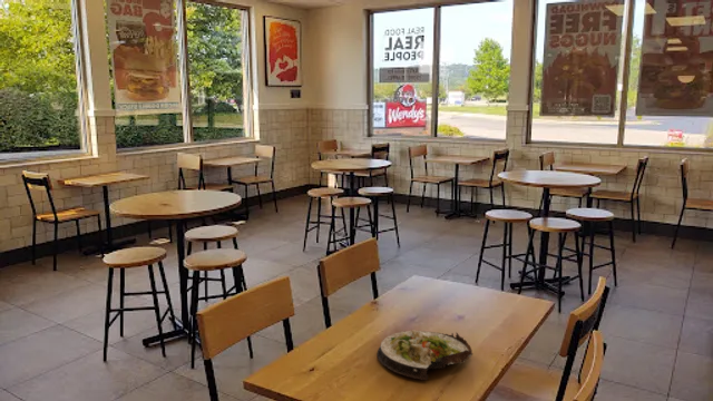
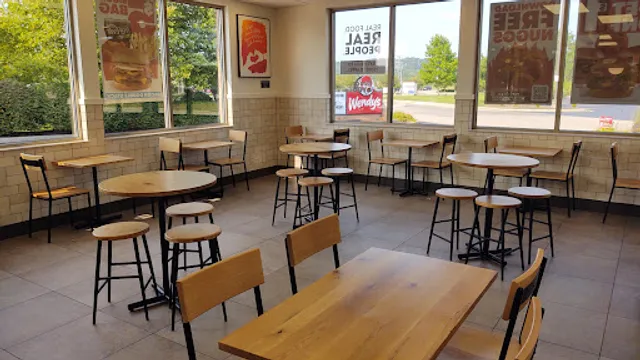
- salad plate (421, 346)
